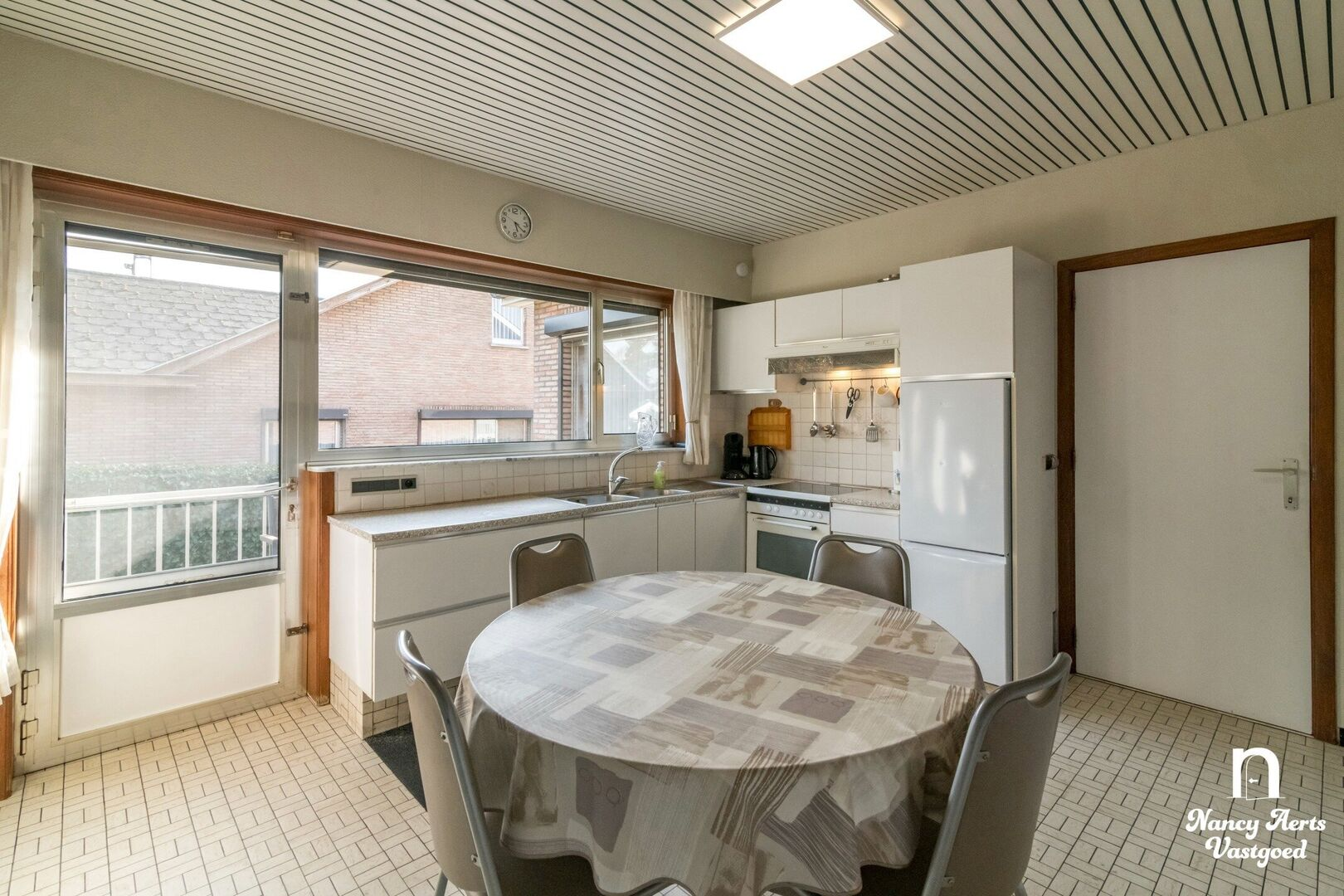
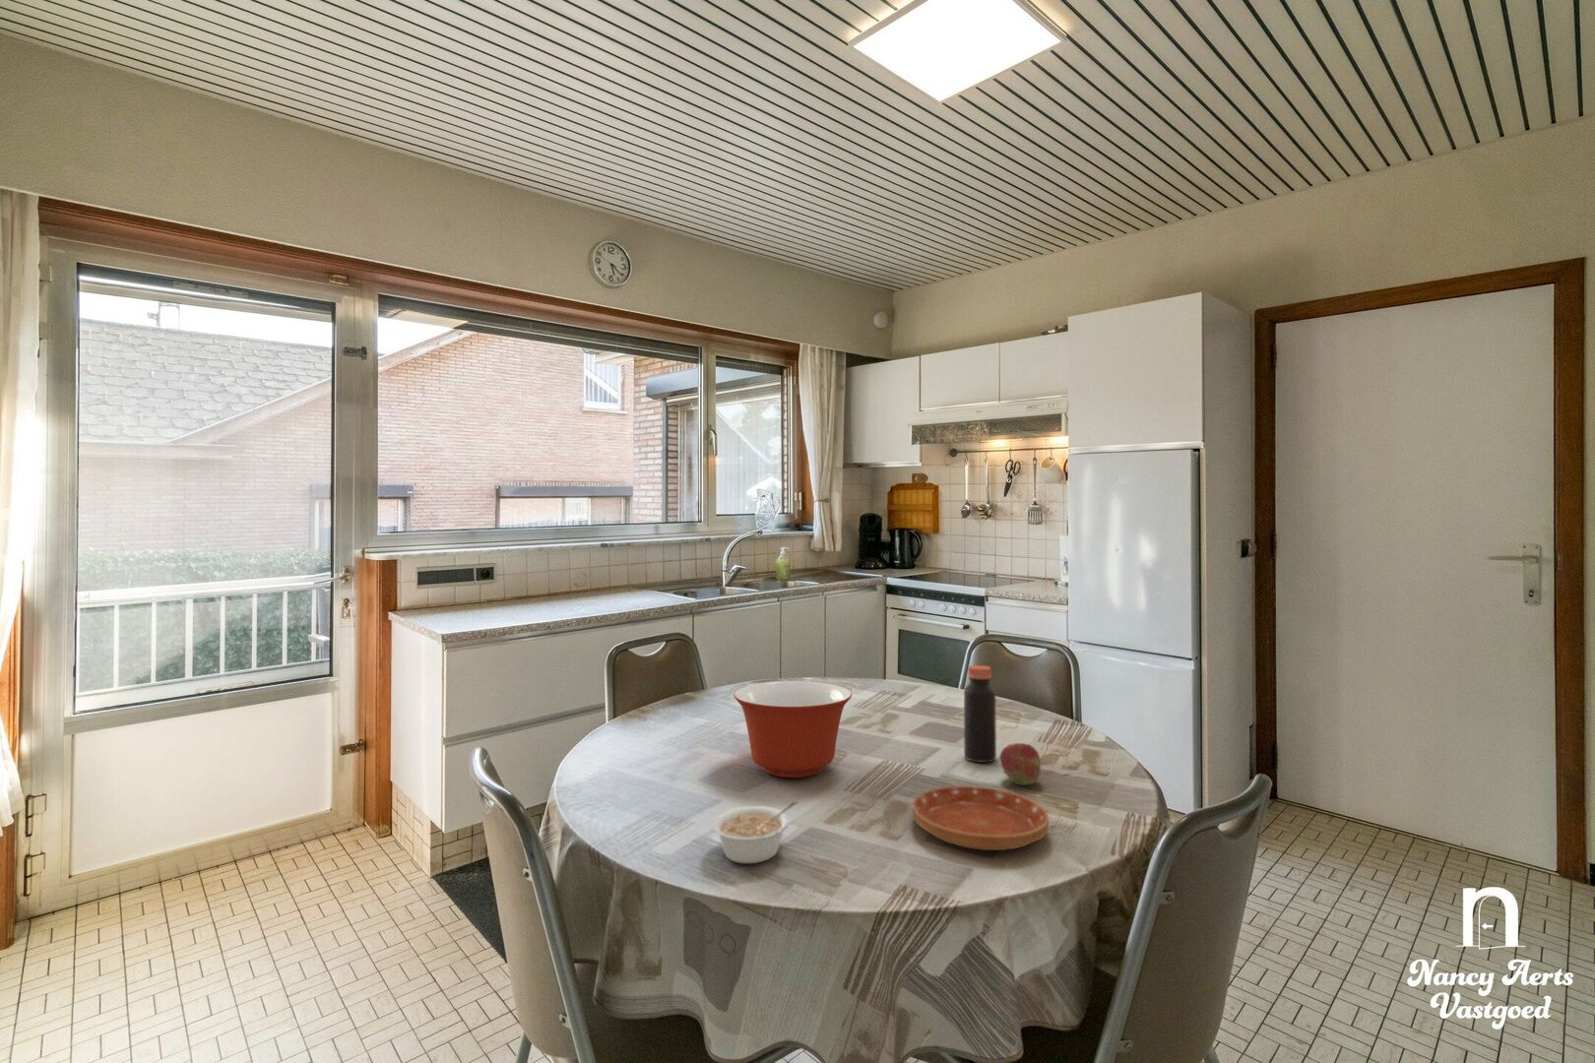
+ mixing bowl (793, 731)
+ saucer (979, 817)
+ fruit (1019, 762)
+ bottle (979, 713)
+ legume (752, 832)
